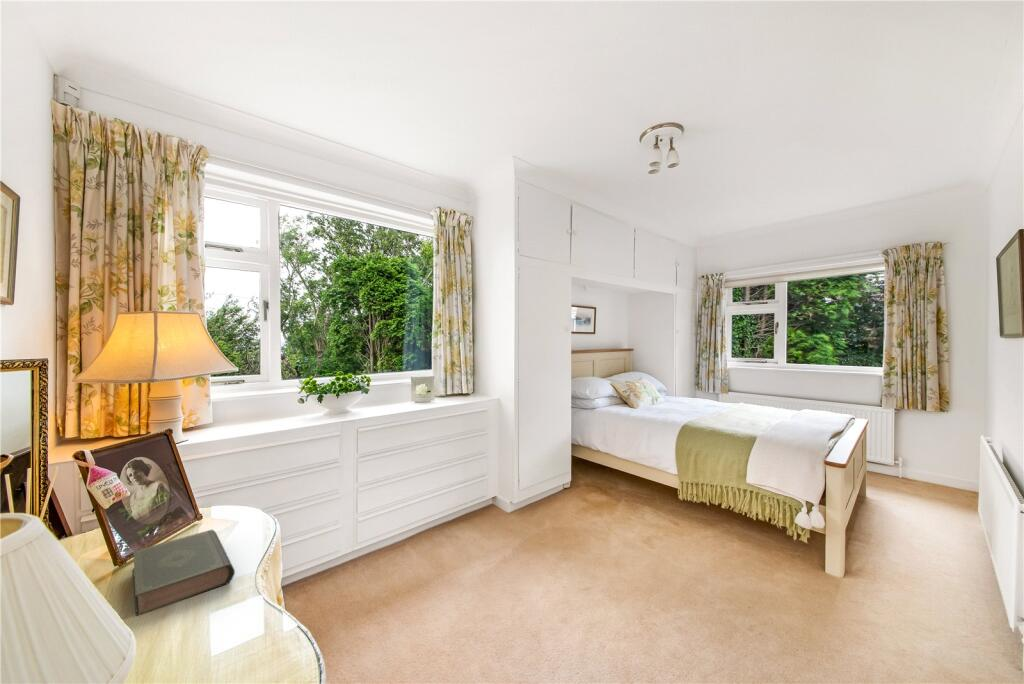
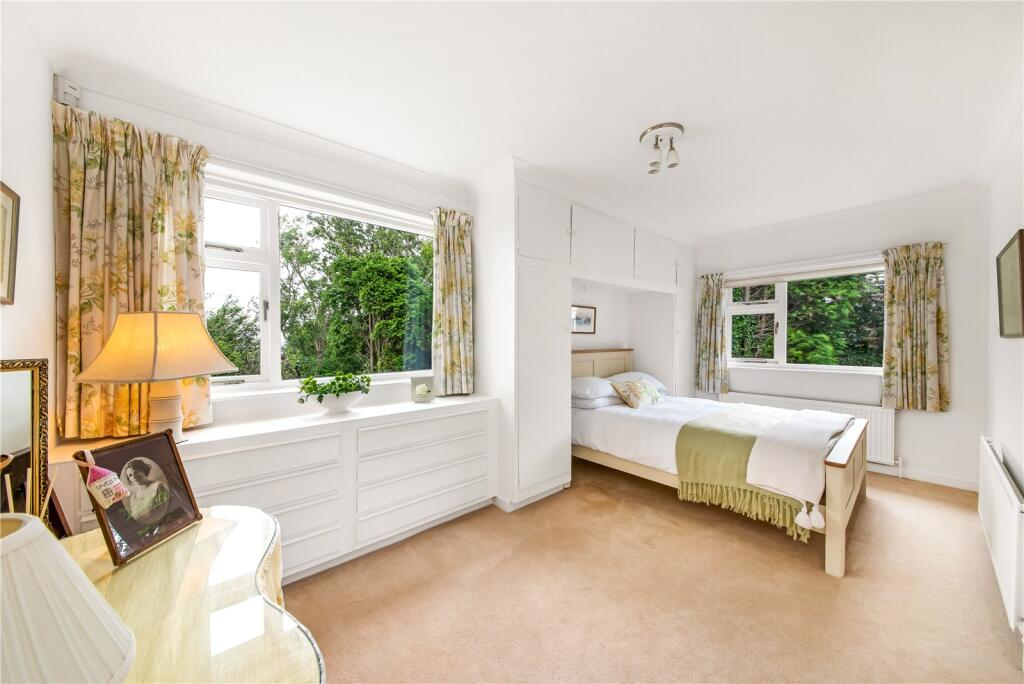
- book (182, 565)
